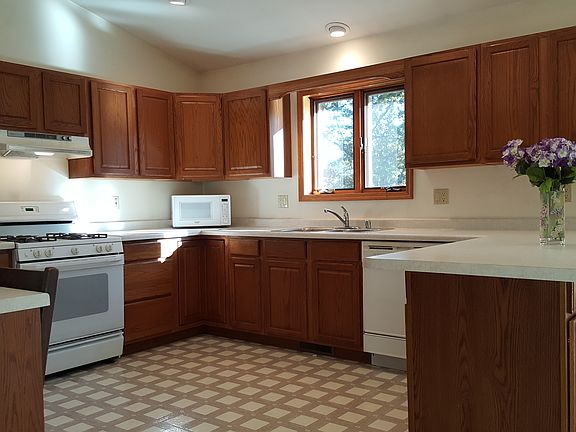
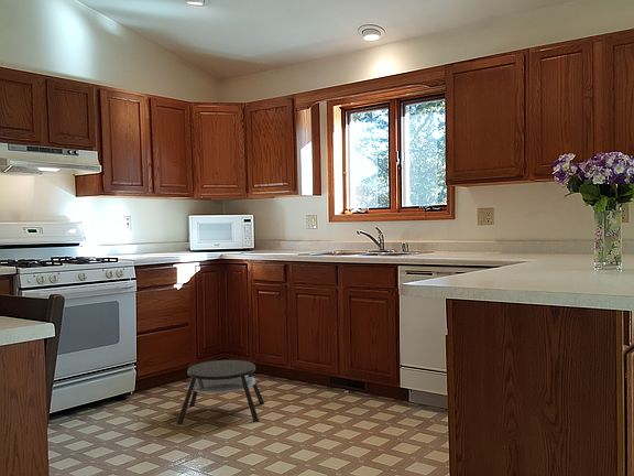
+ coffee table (221, 390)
